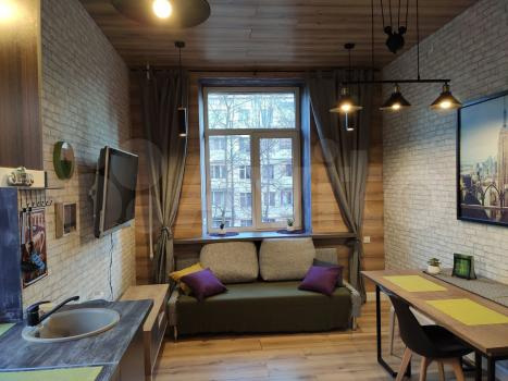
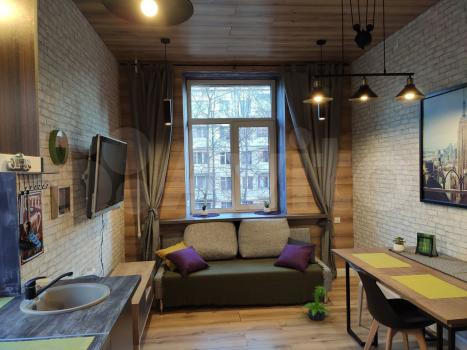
+ potted plant (316, 301)
